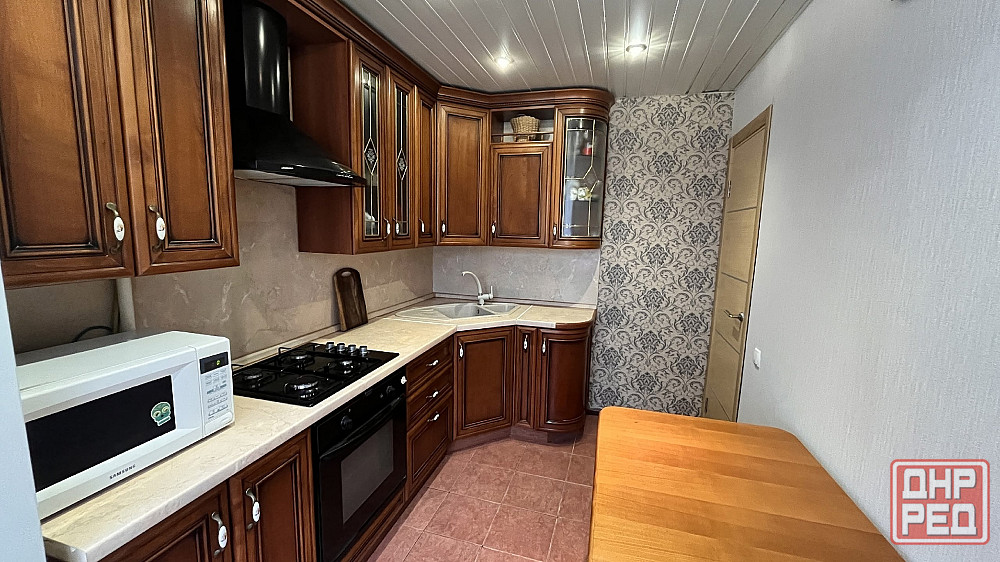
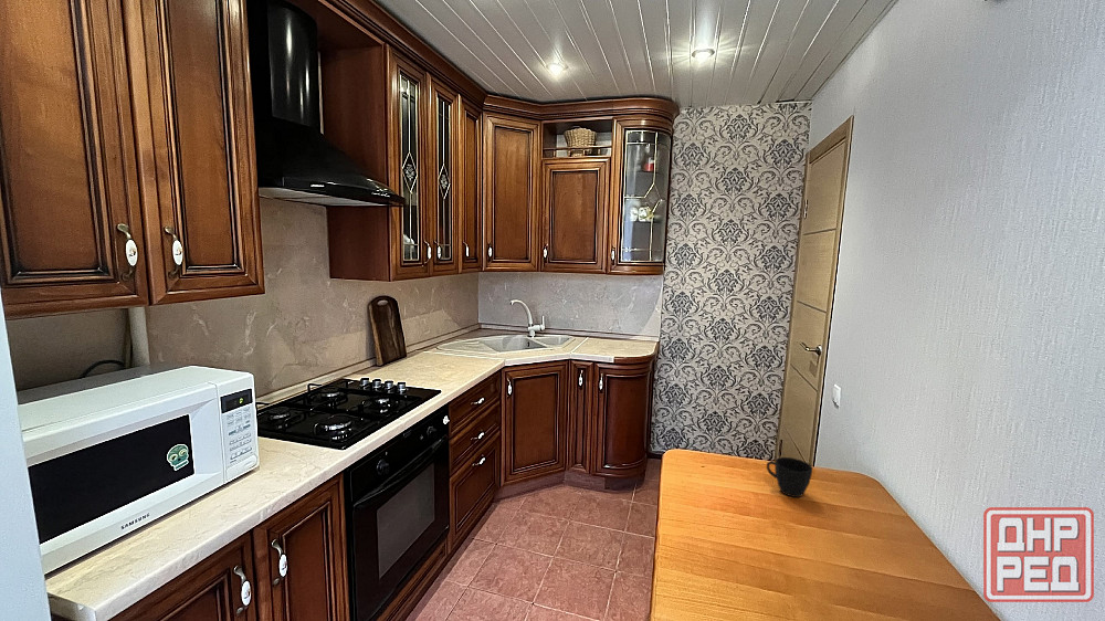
+ cup (790, 476)
